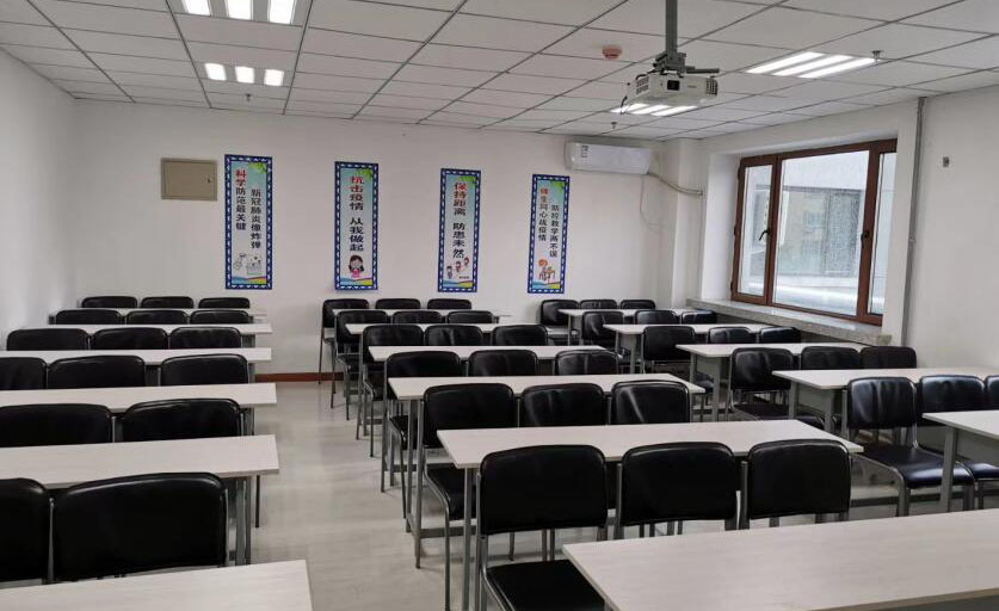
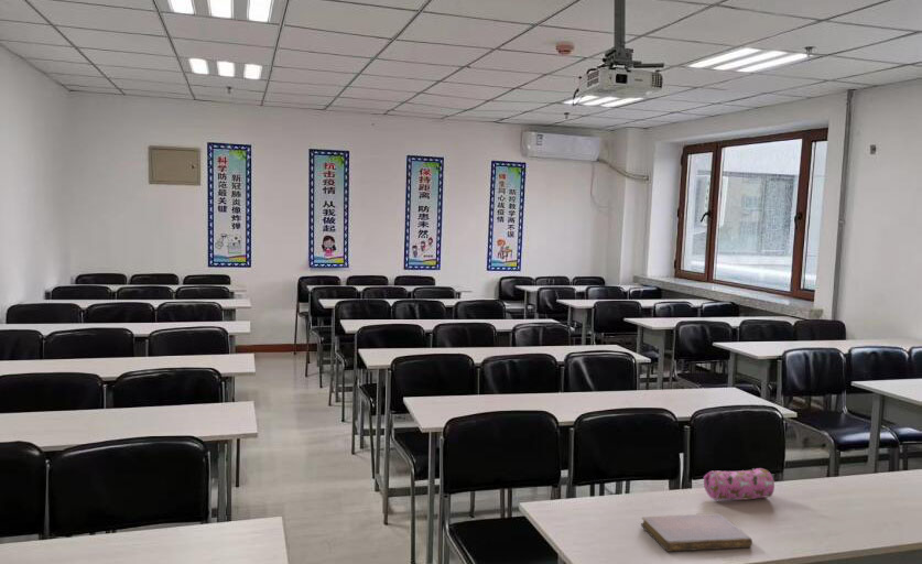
+ notebook (694, 531)
+ pencil case (738, 484)
